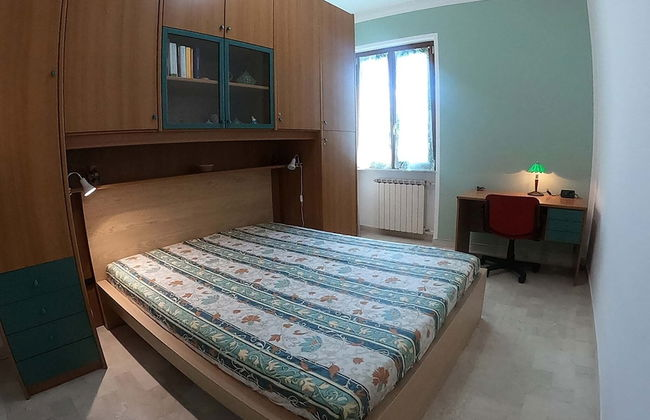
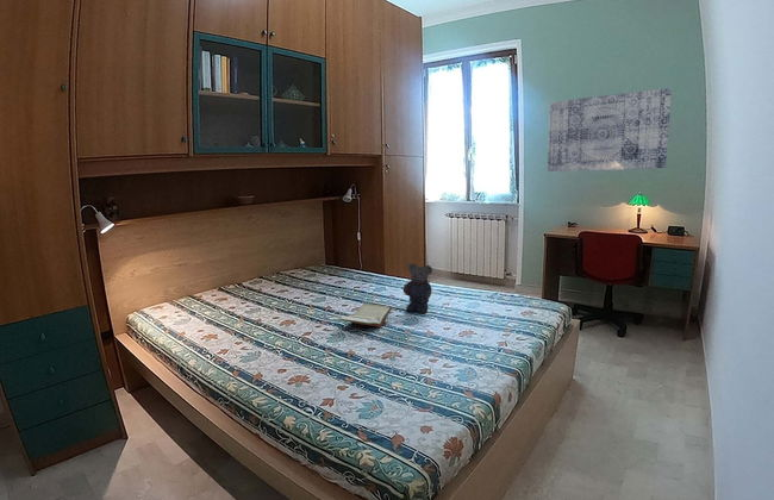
+ wall art (605, 132)
+ bear (416, 286)
+ book (366, 317)
